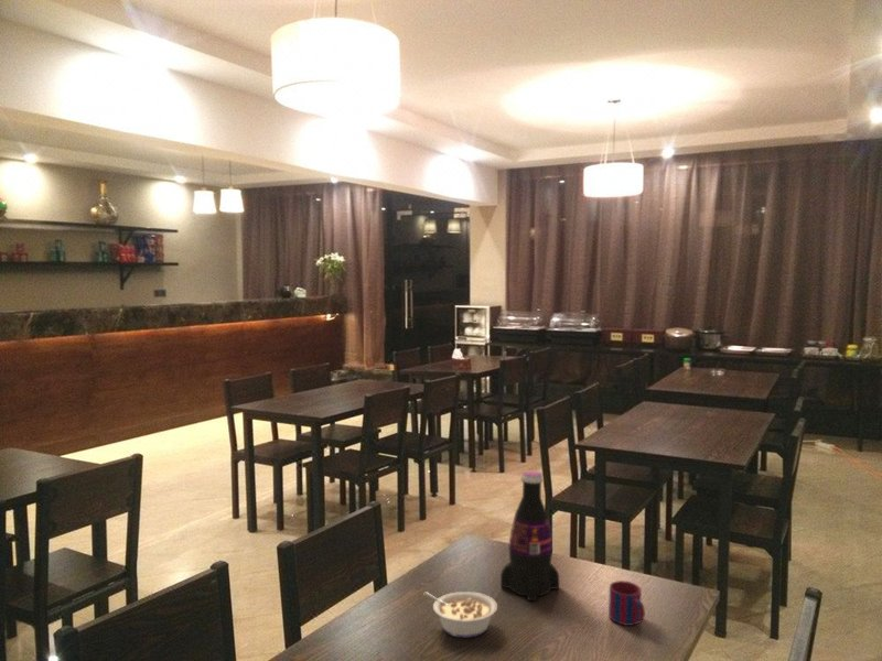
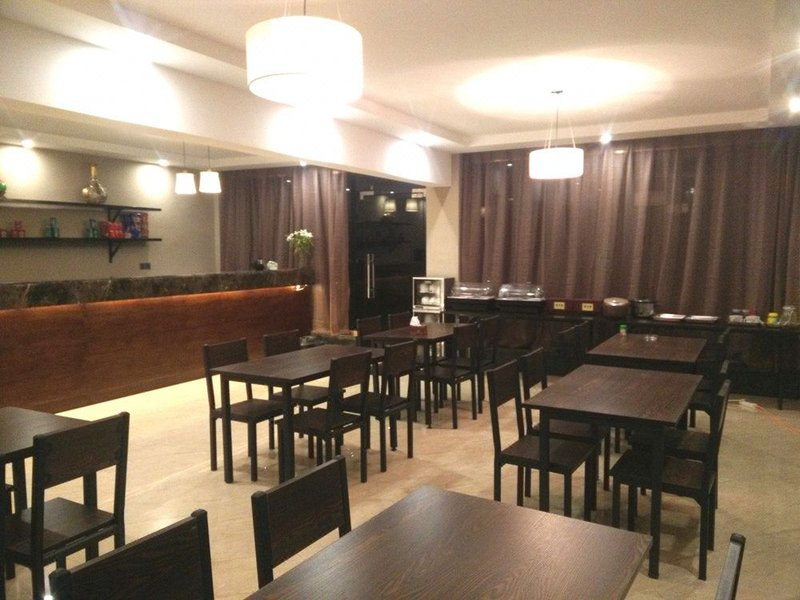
- legume (462, 614)
- mug (627, 606)
- beverage bottle (530, 530)
